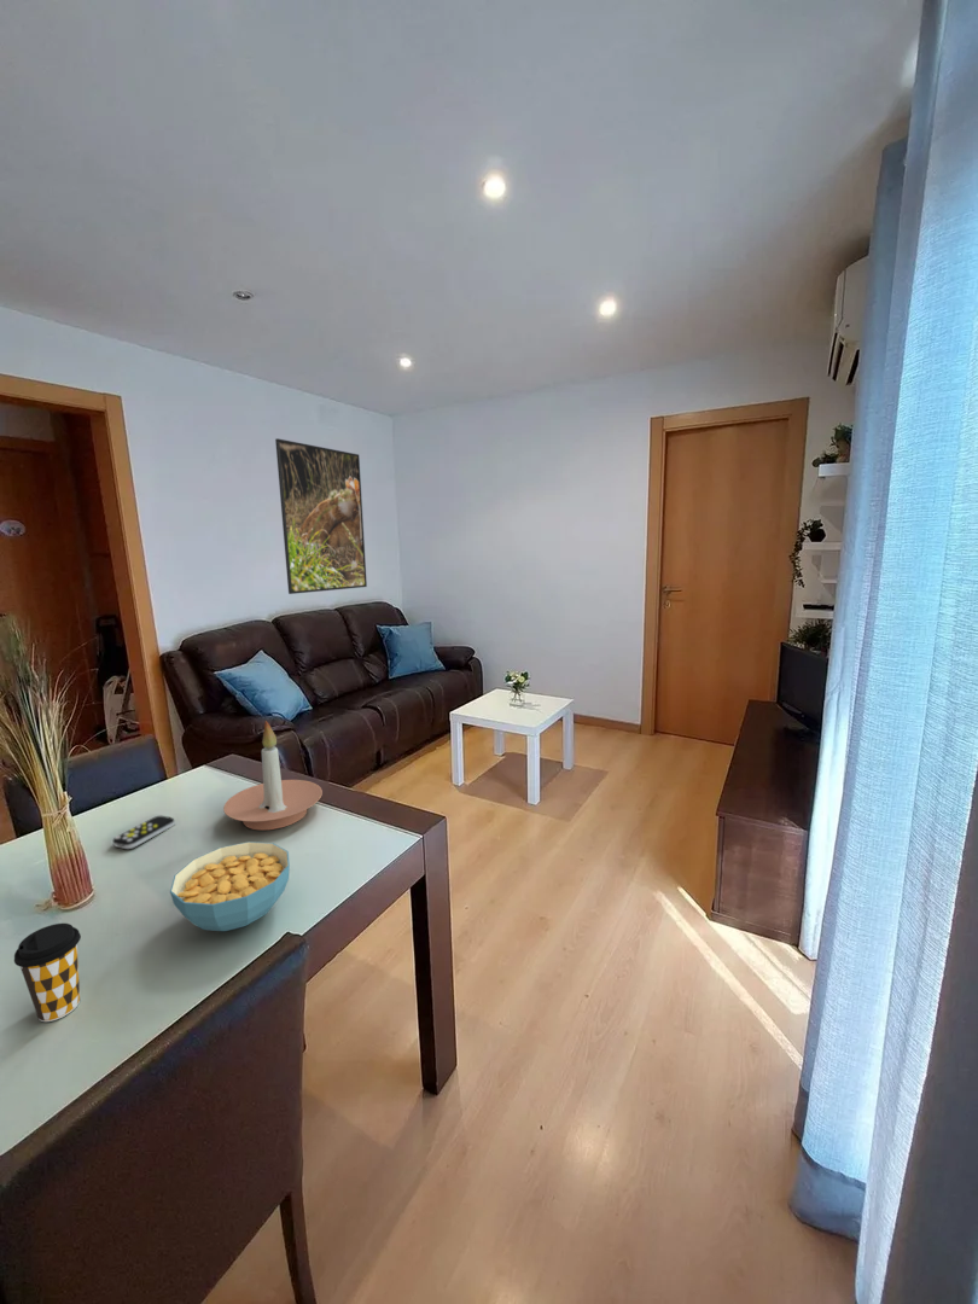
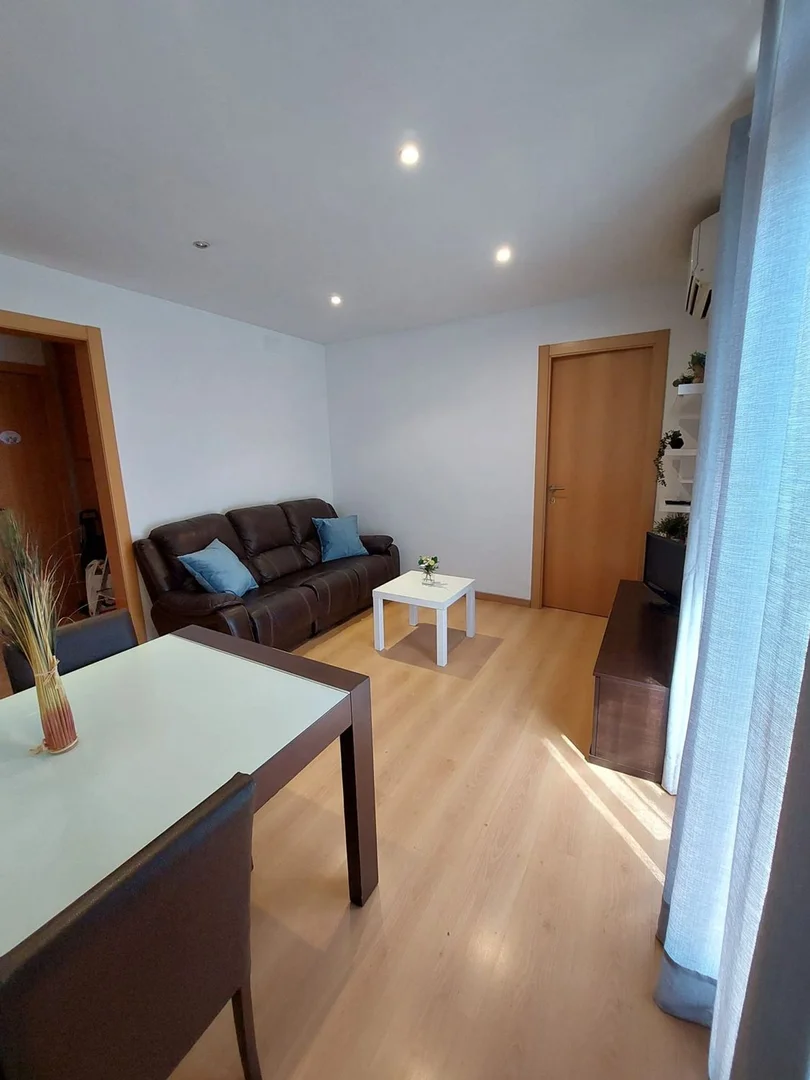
- remote control (144, 831)
- candle holder (270, 768)
- cereal bowl (234, 893)
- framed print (325, 520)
- coffee cup (53, 972)
